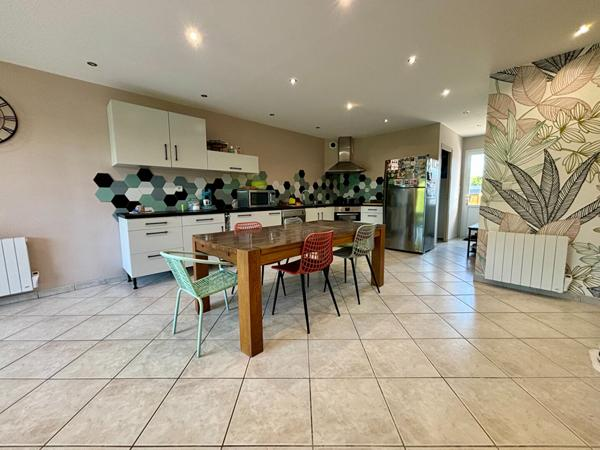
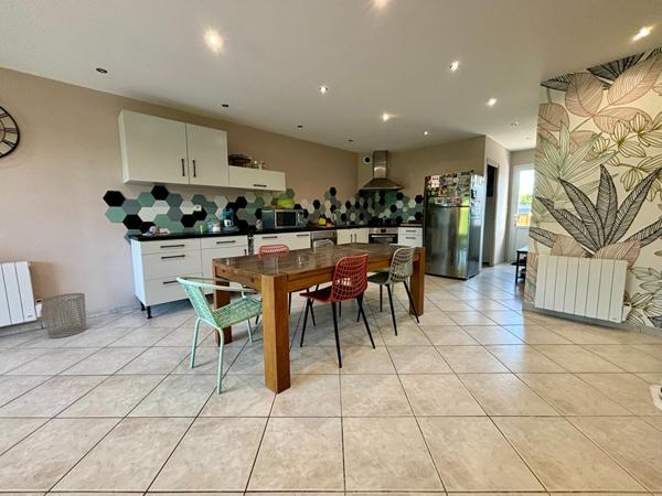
+ waste bin (65, 315)
